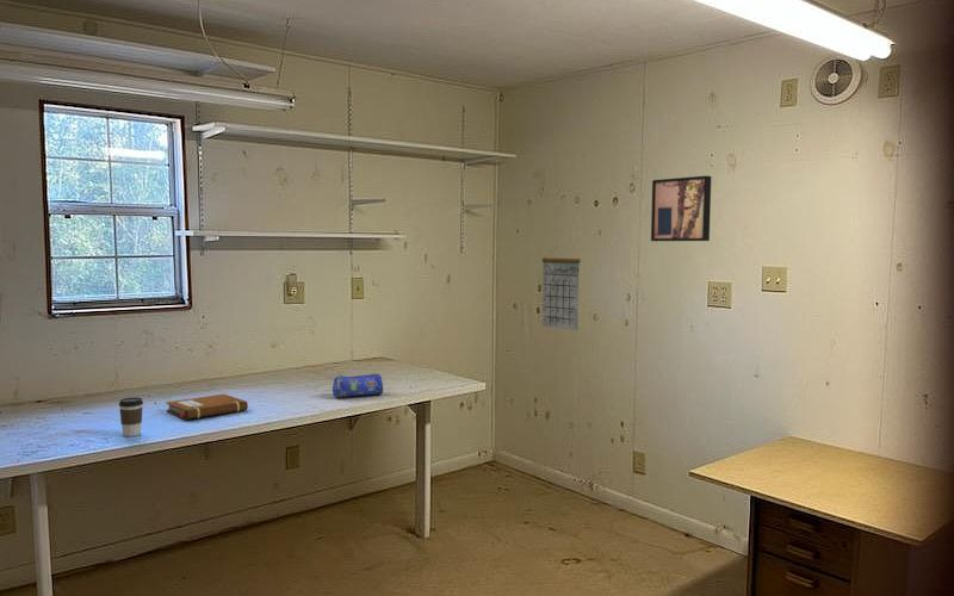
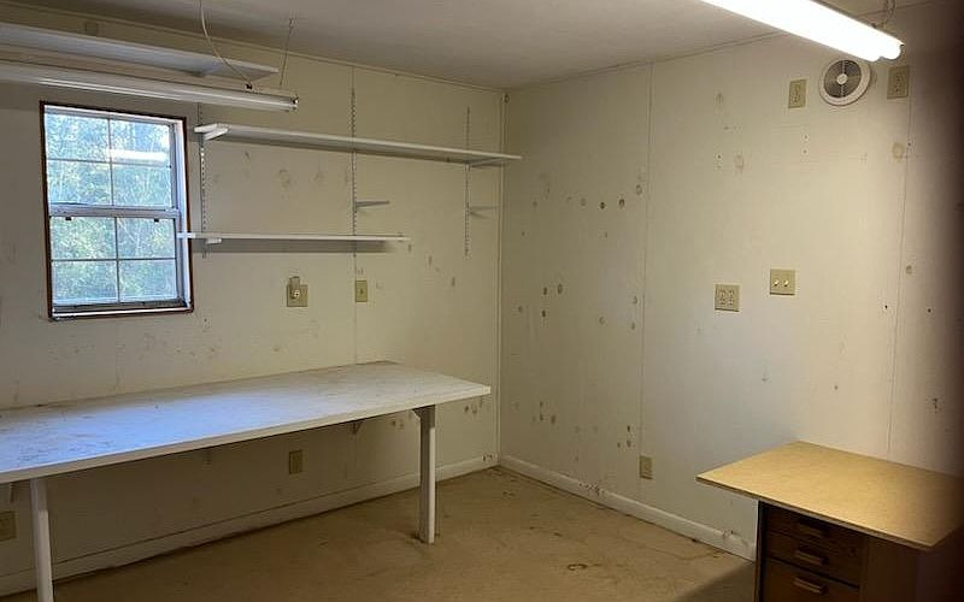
- wall art (680, 209)
- coffee cup (131, 416)
- notebook (205, 406)
- pencil case (358, 384)
- calendar (560, 285)
